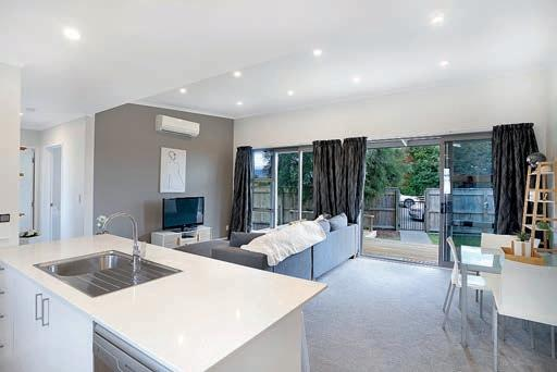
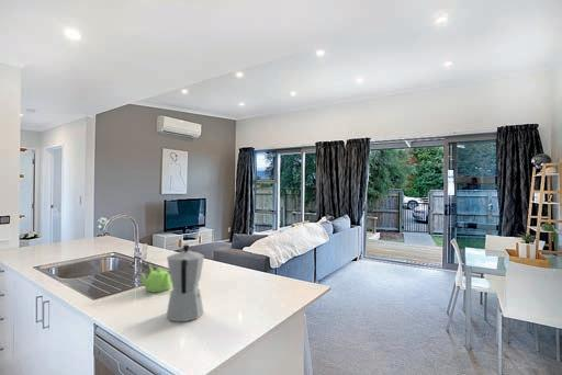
+ teapot (158, 279)
+ moka pot (184, 281)
